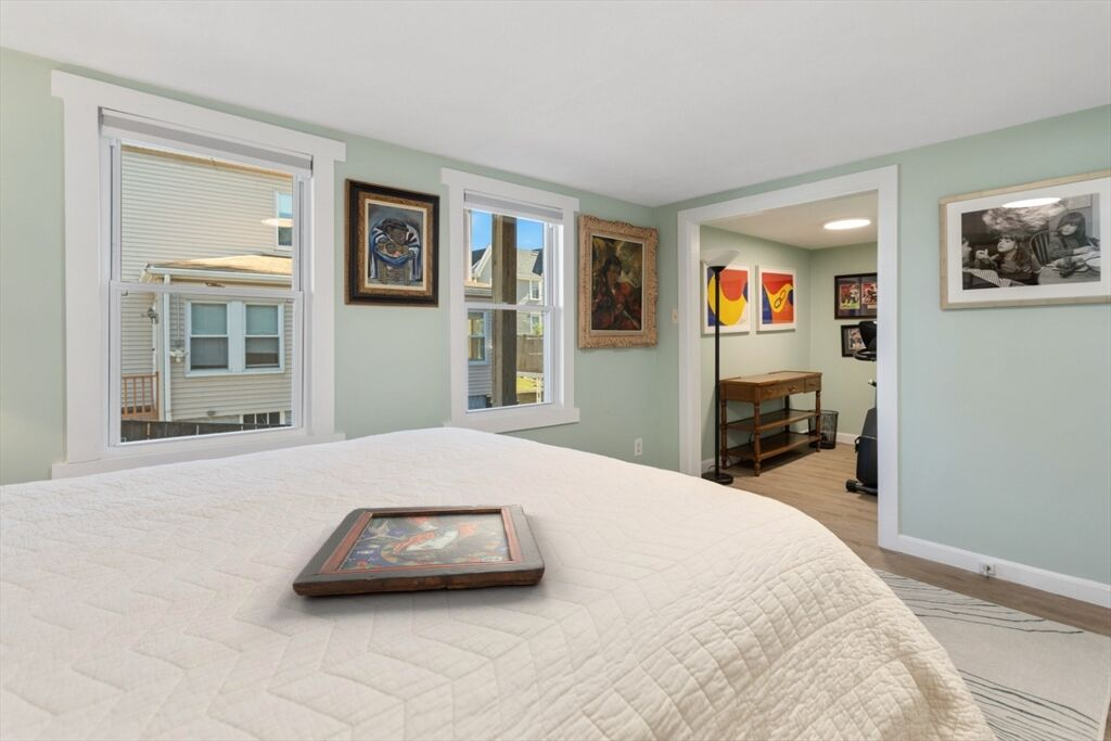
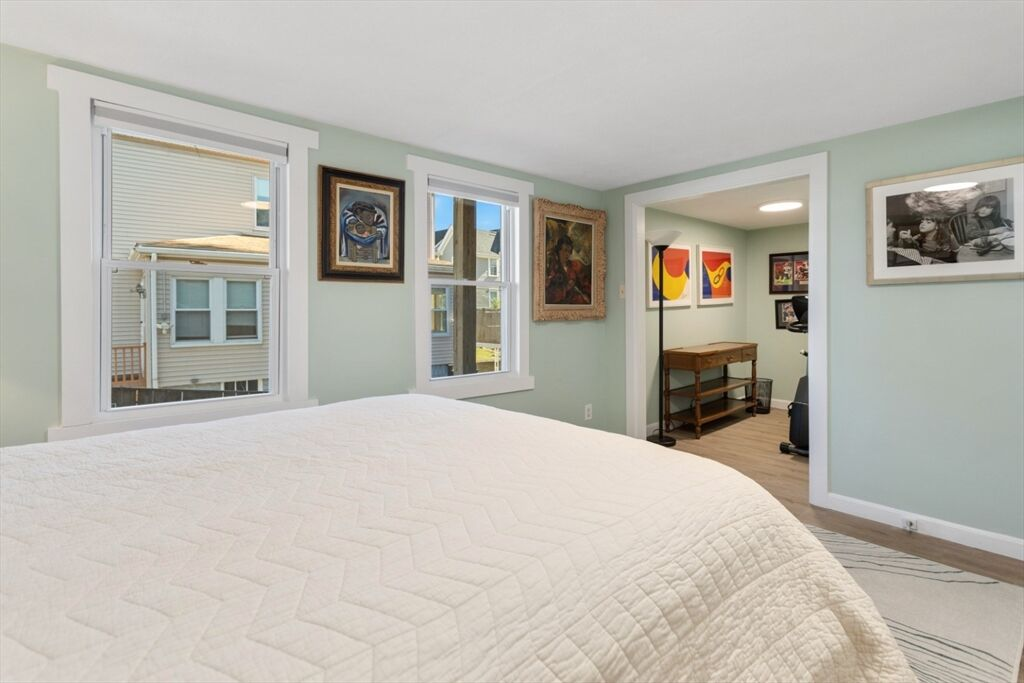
- decorative tray (432, 539)
